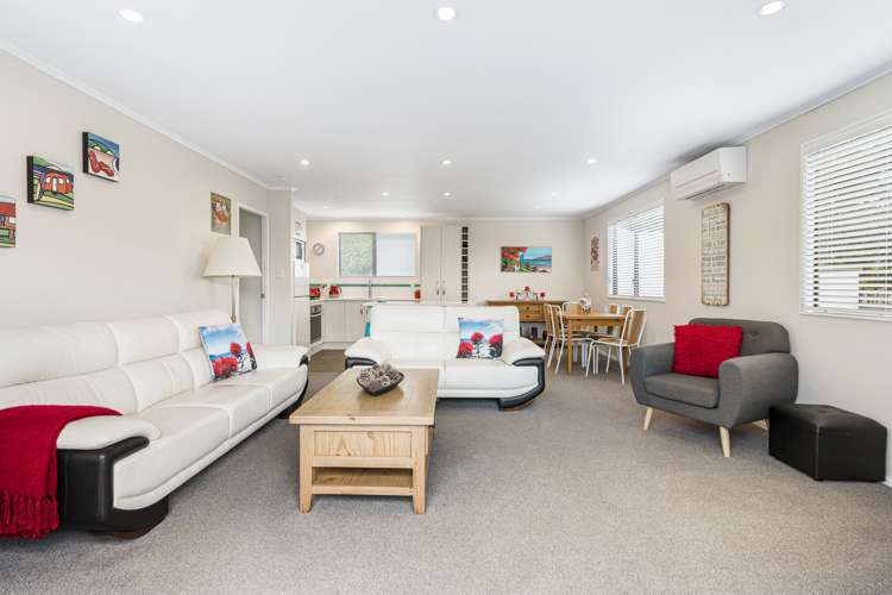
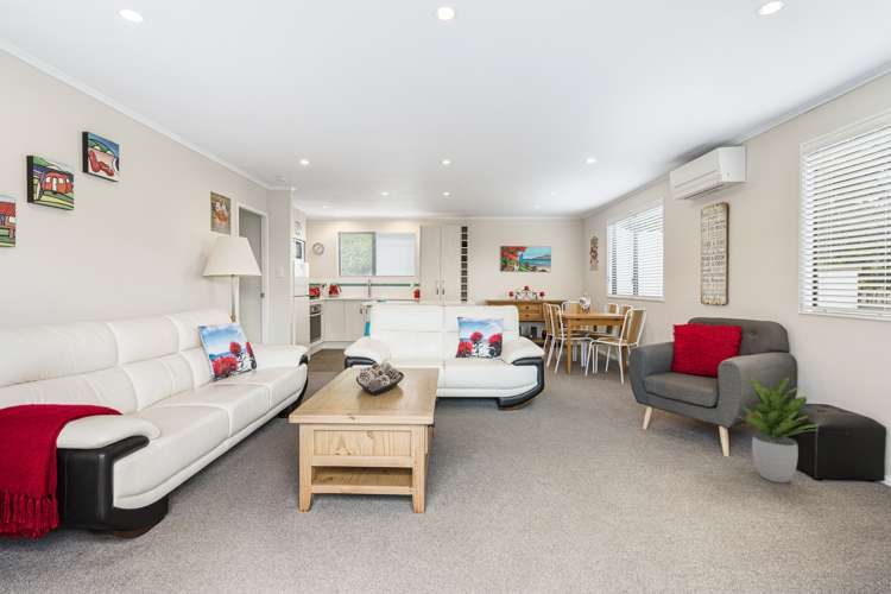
+ potted plant (771, 426)
